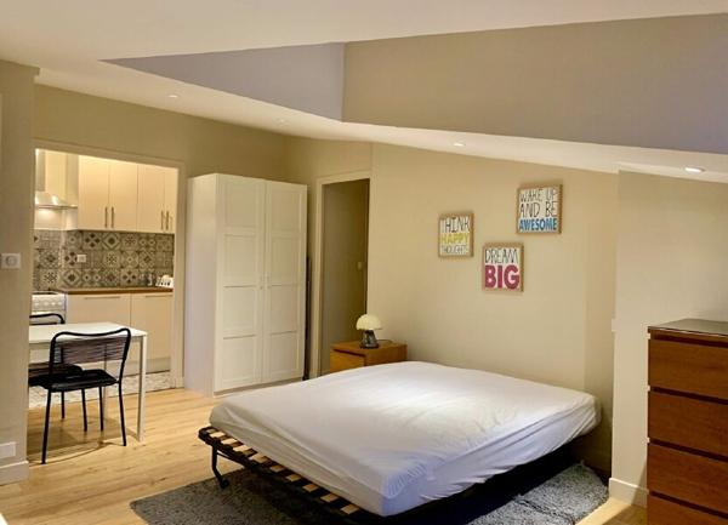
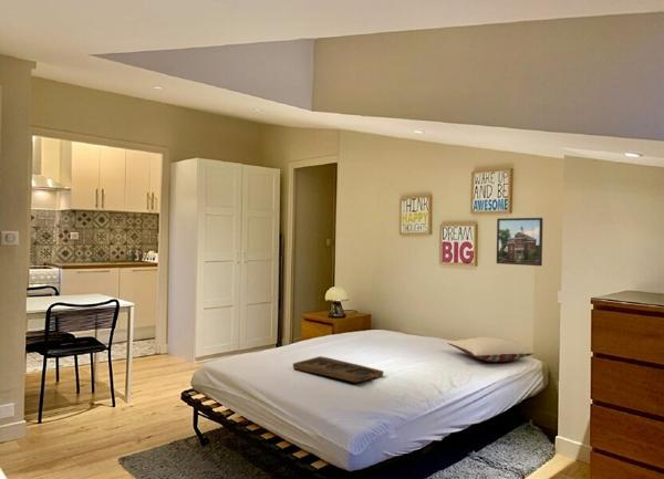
+ decorative tray (336, 368)
+ pillow (488, 347)
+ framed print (518, 241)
